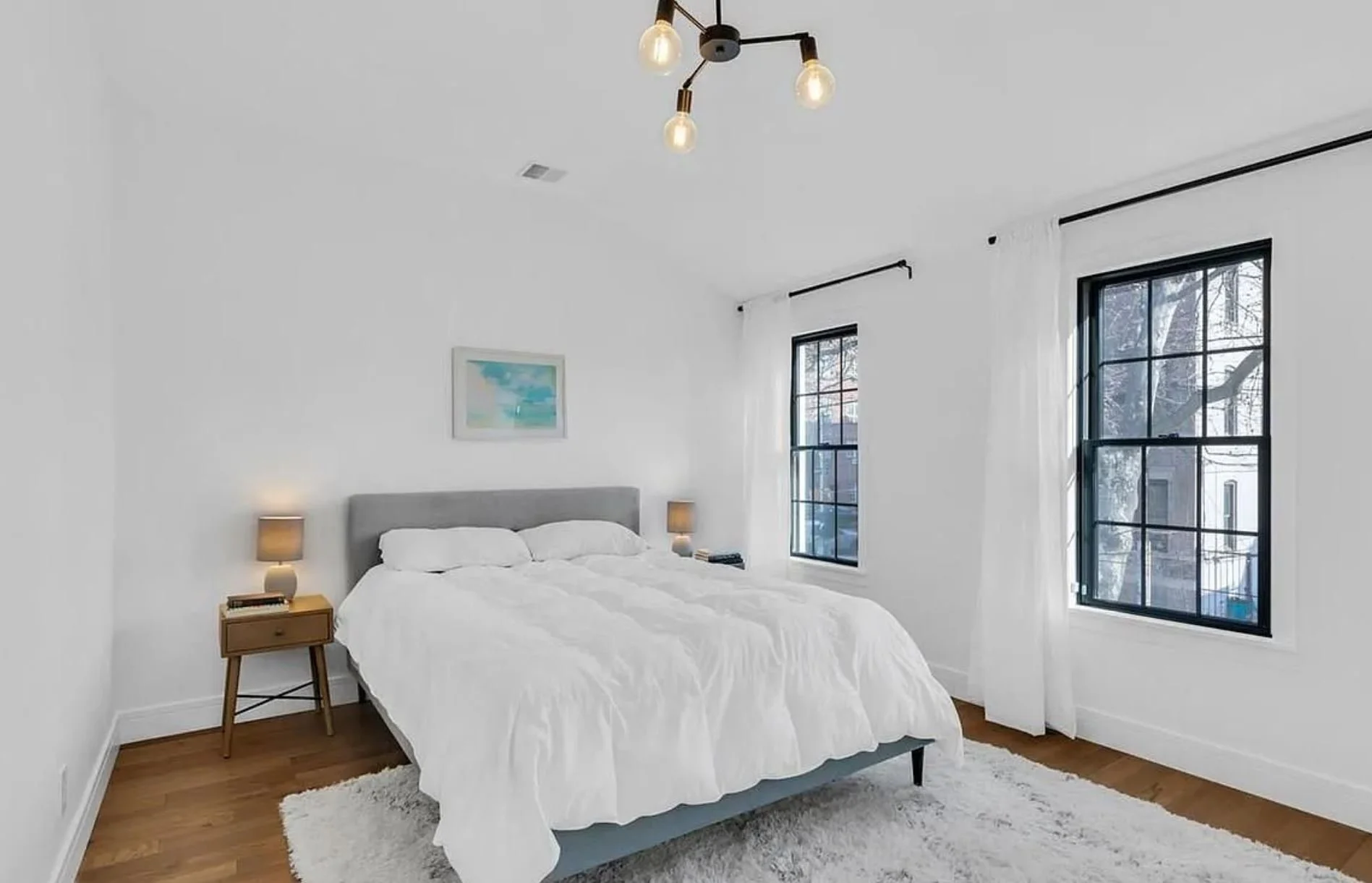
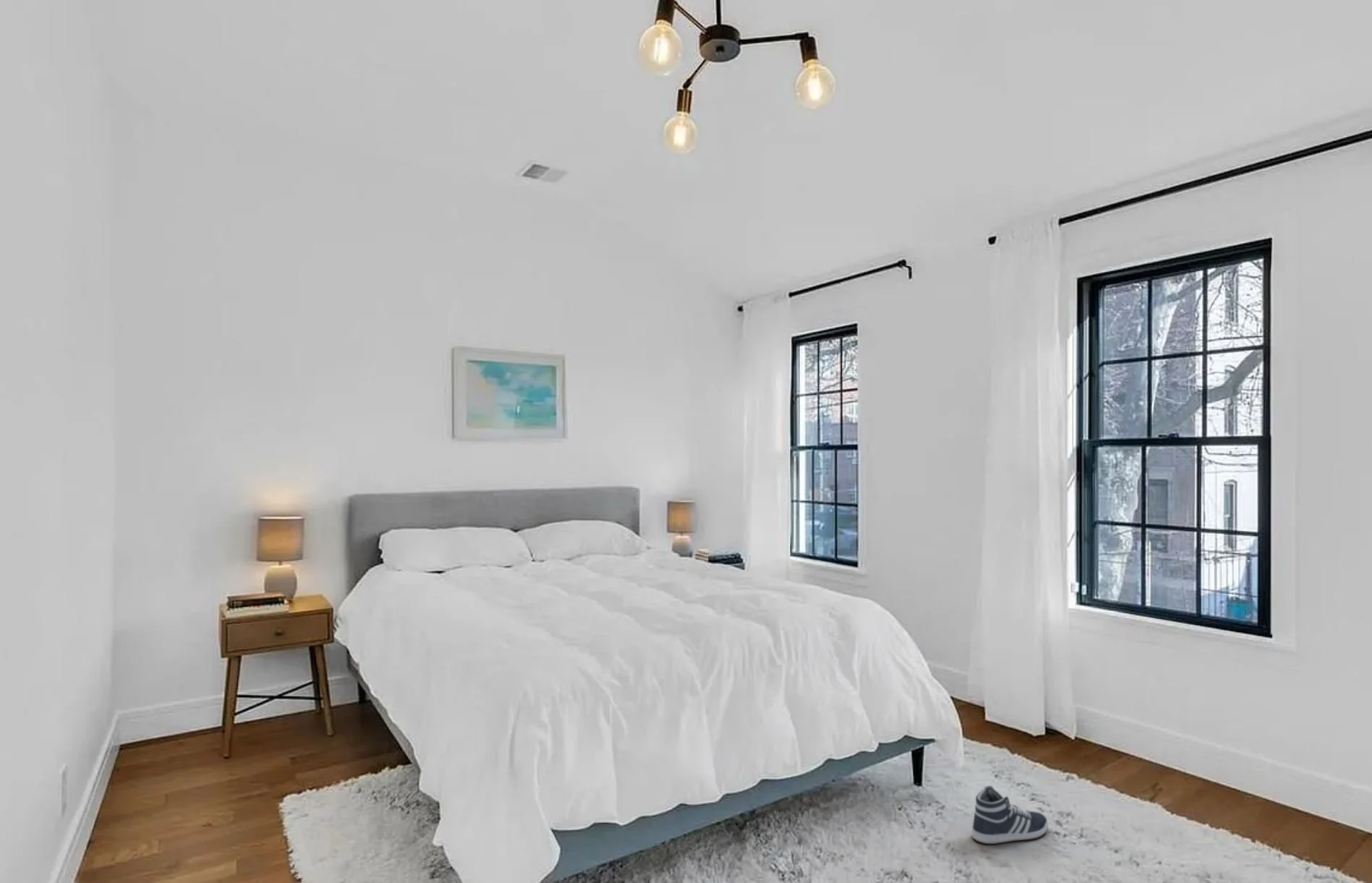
+ sneaker (1011, 811)
